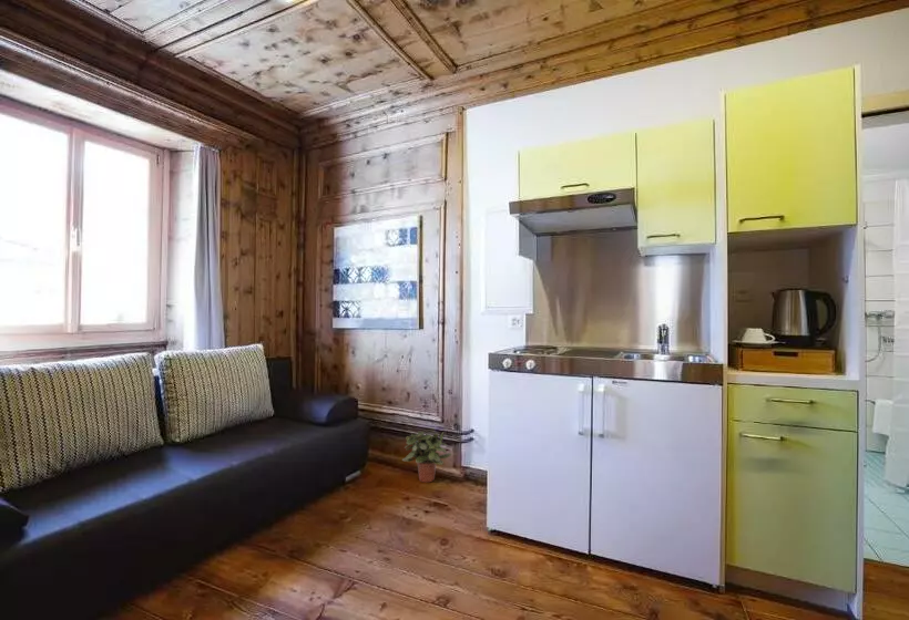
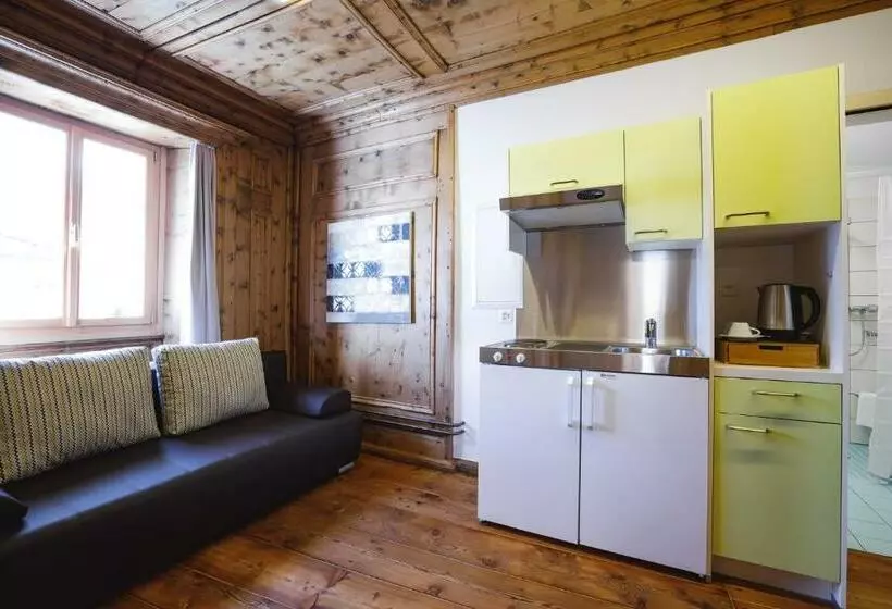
- potted plant (427, 454)
